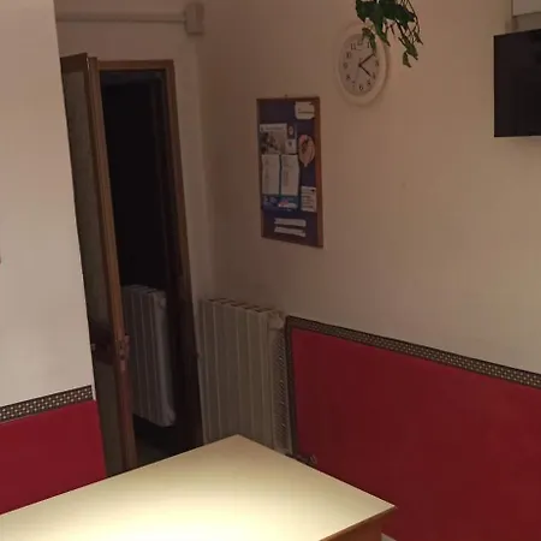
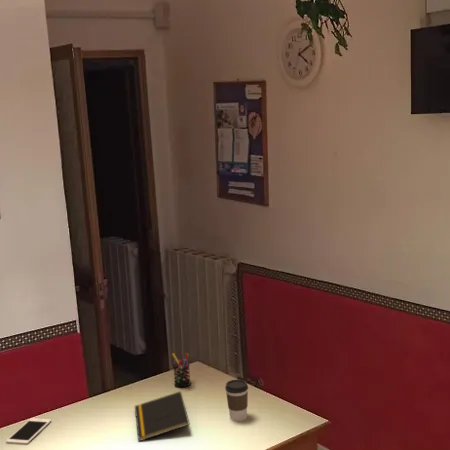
+ notepad (160, 414)
+ cell phone (29, 430)
+ coffee cup (237, 400)
+ pen holder (183, 367)
